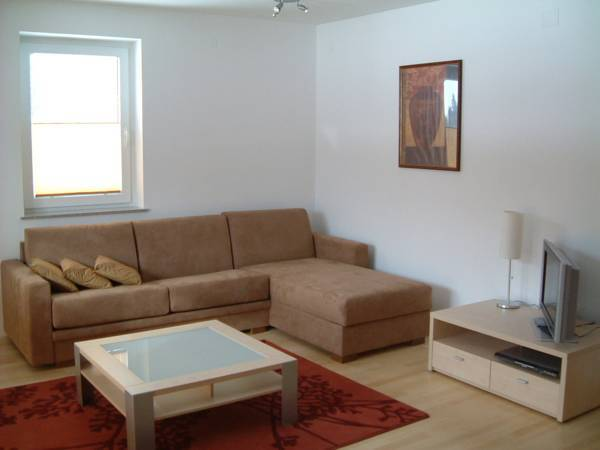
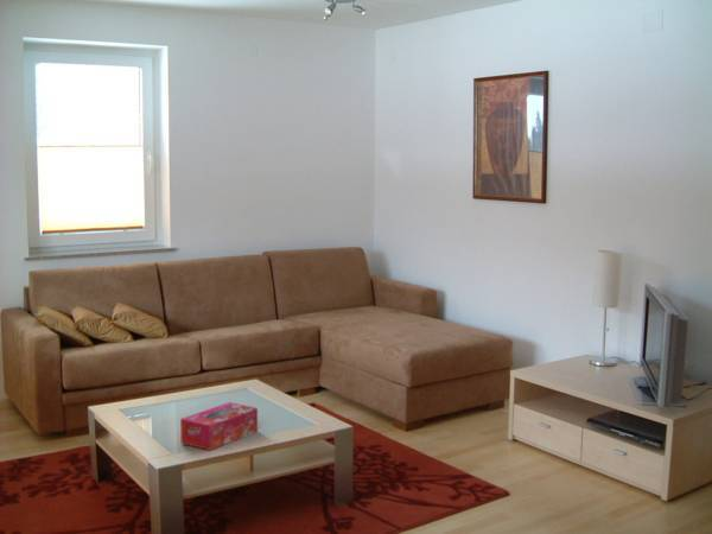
+ tissue box (220, 425)
